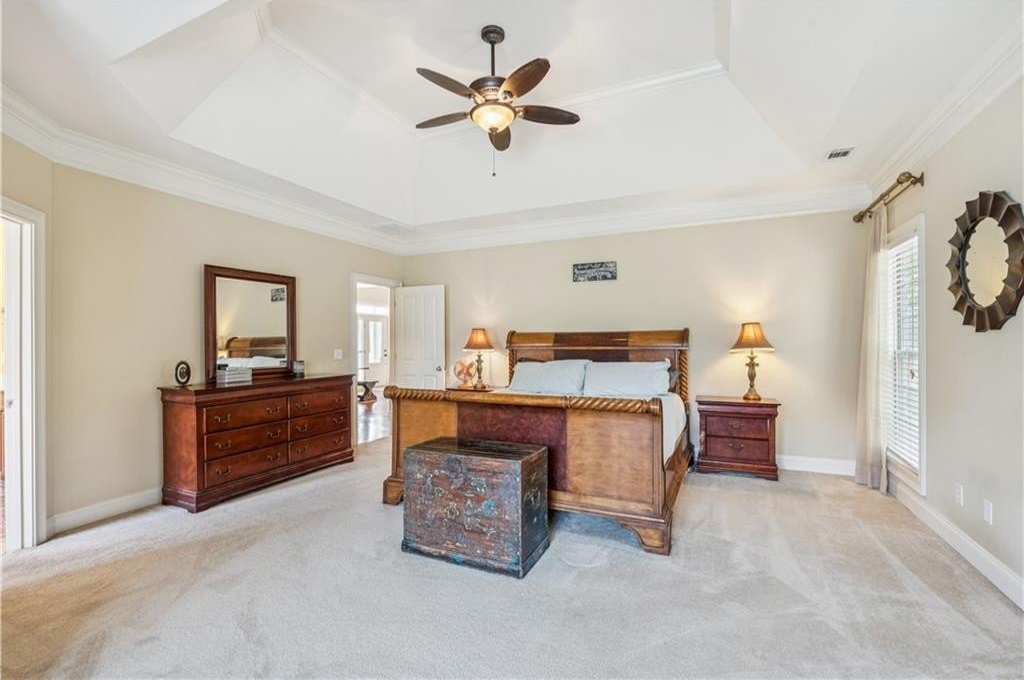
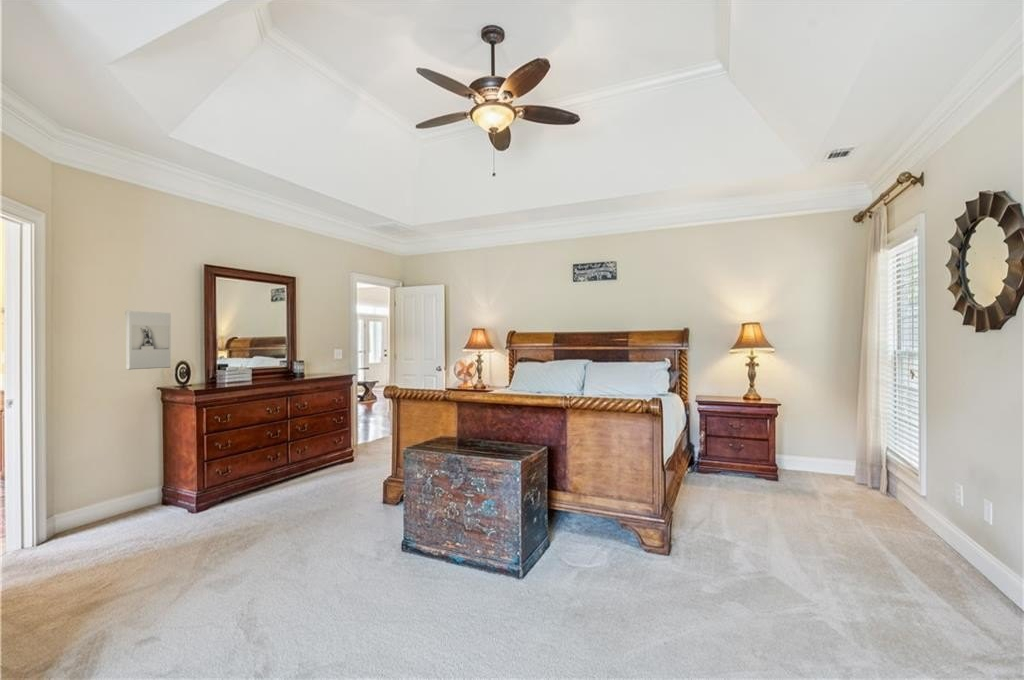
+ wall sculpture (149, 340)
